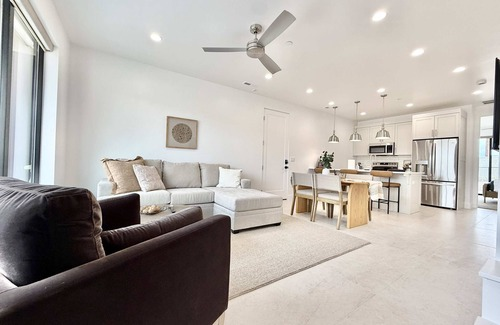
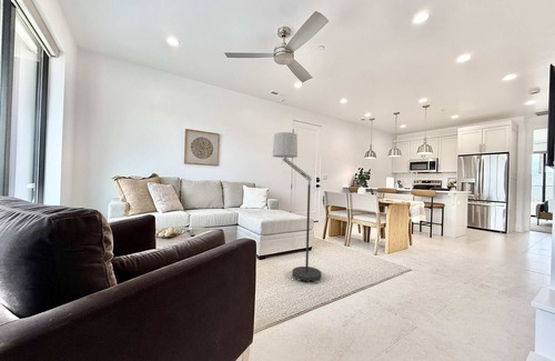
+ floor lamp (307, 199)
